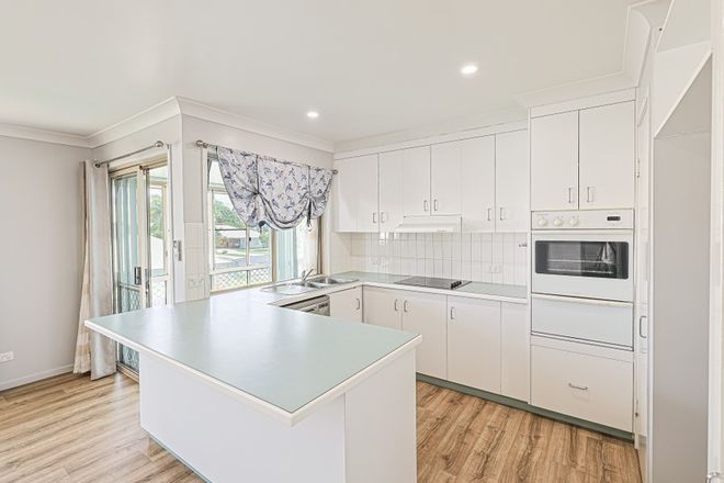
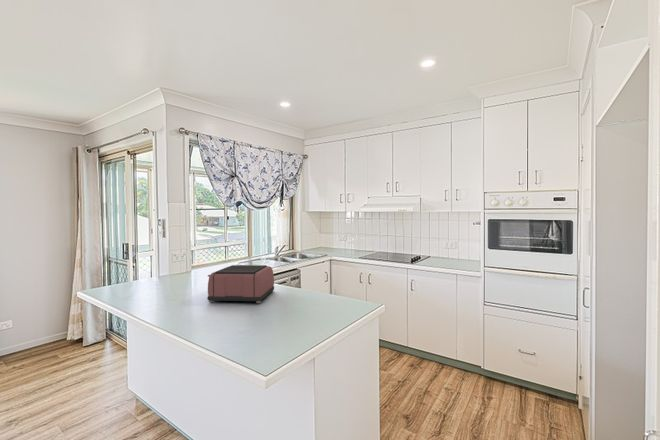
+ toaster (240, 282)
